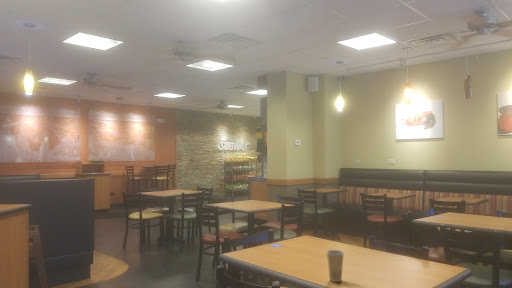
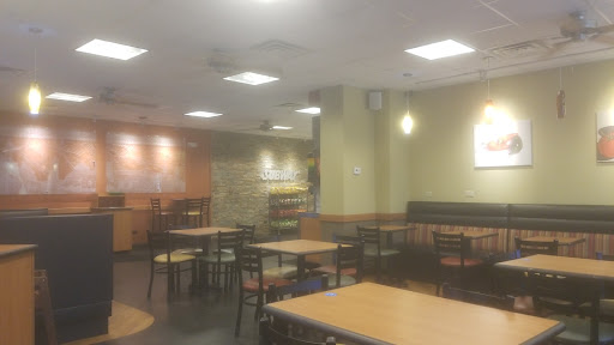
- paper cup (335, 266)
